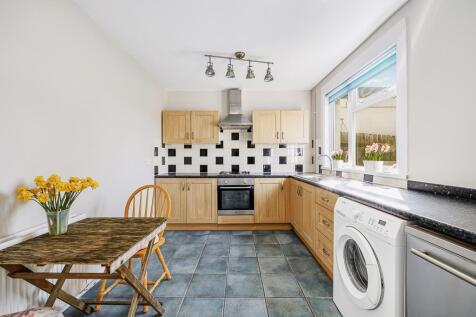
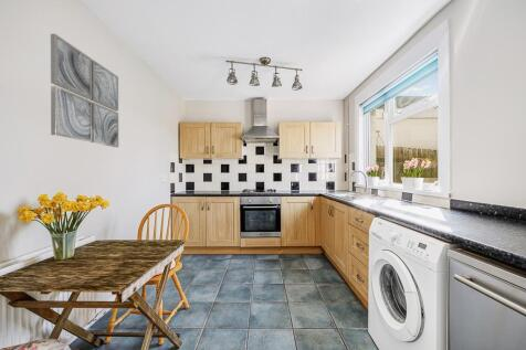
+ wall art (90, 100)
